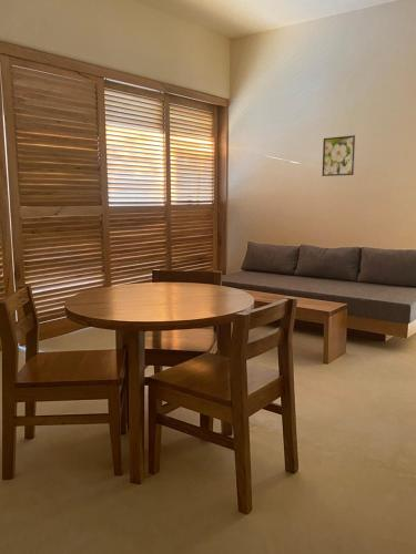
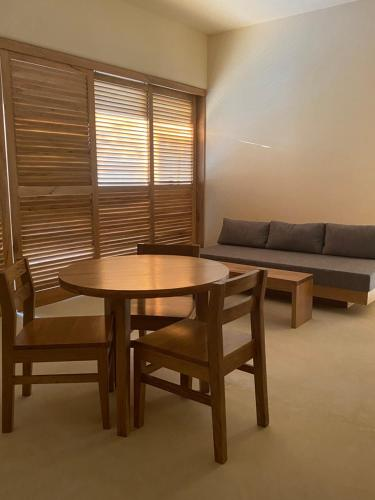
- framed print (338, 156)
